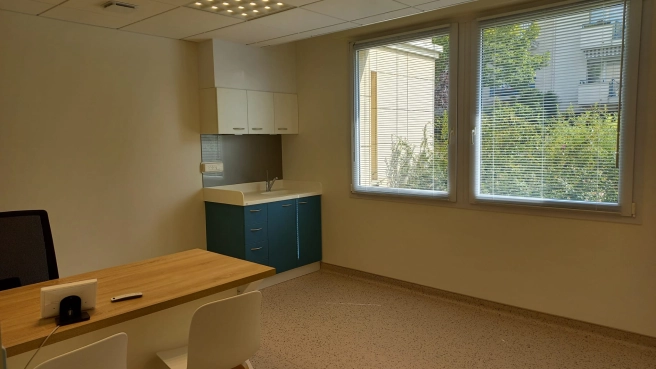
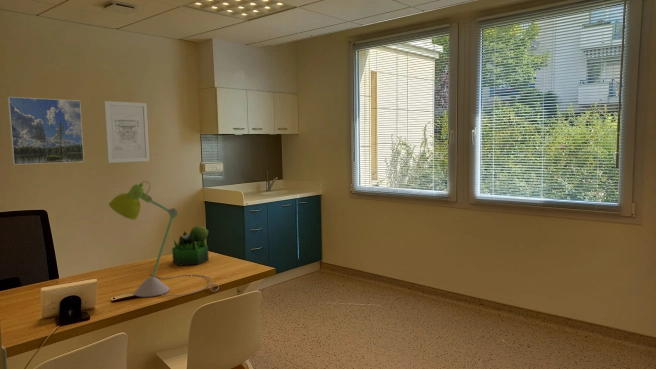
+ wall art (127, 132)
+ plant (190, 243)
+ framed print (47, 131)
+ desk lamp (165, 233)
